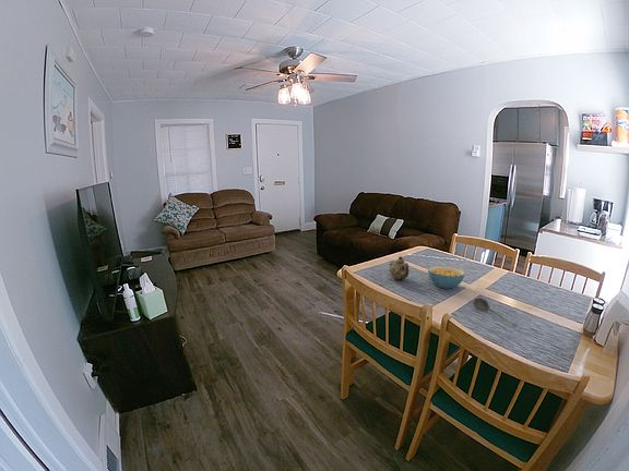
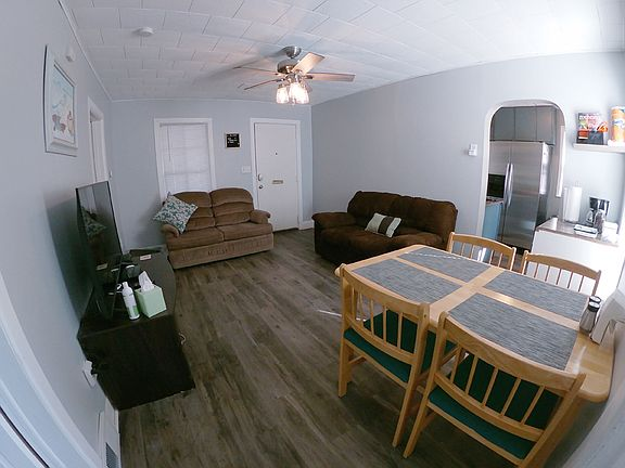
- teapot (400, 267)
- cereal bowl (446, 278)
- soupspoon (495, 312)
